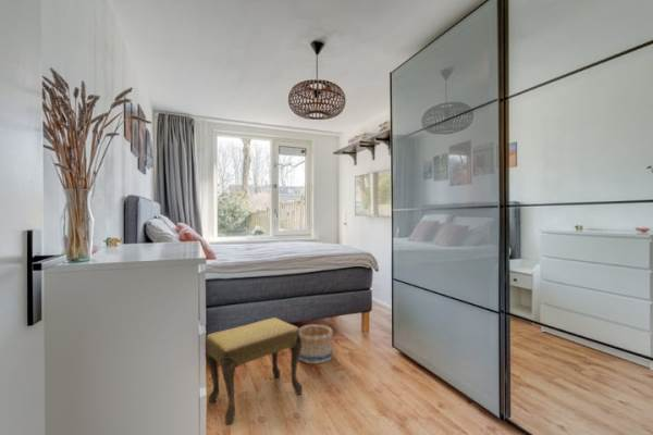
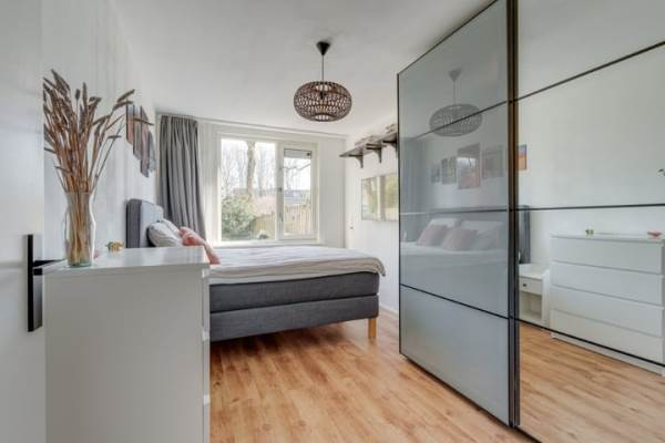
- basket (315, 343)
- footstool (255, 359)
